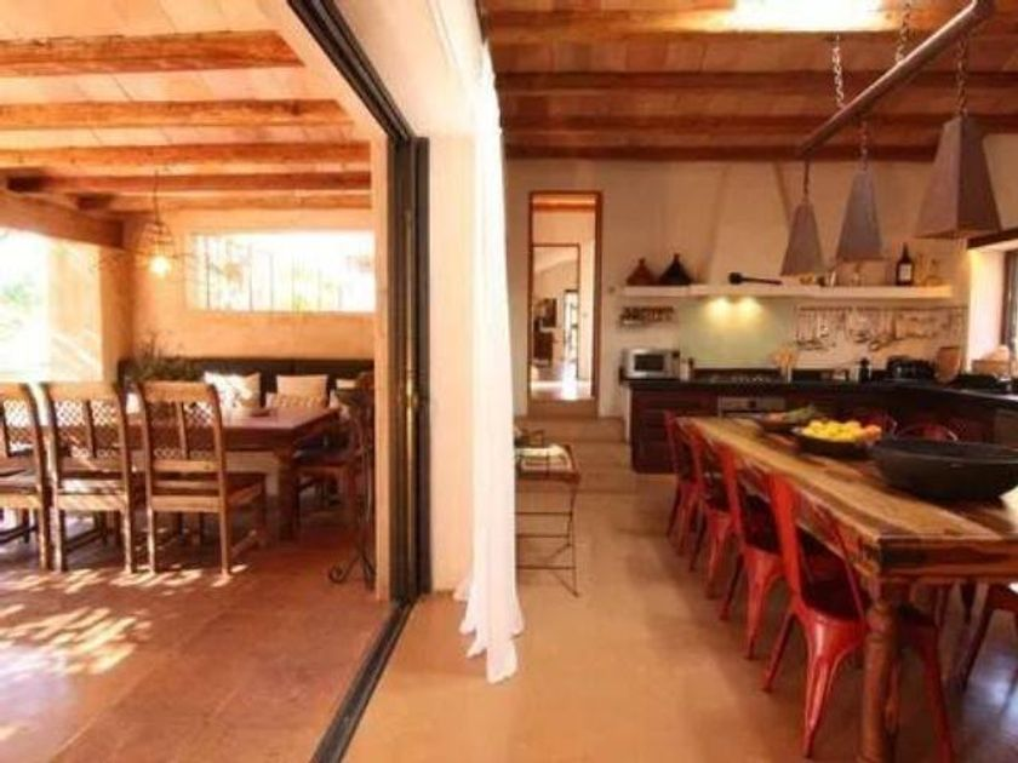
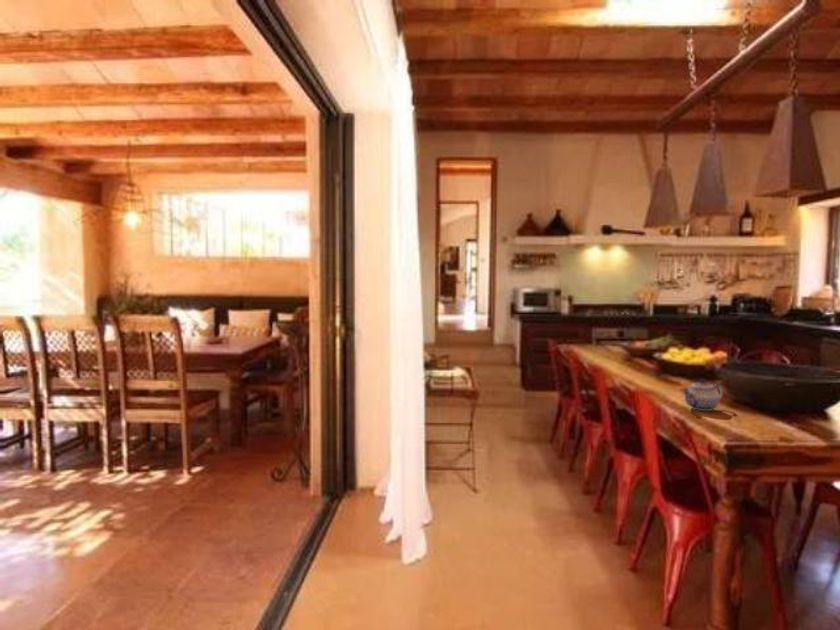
+ teapot (702, 394)
